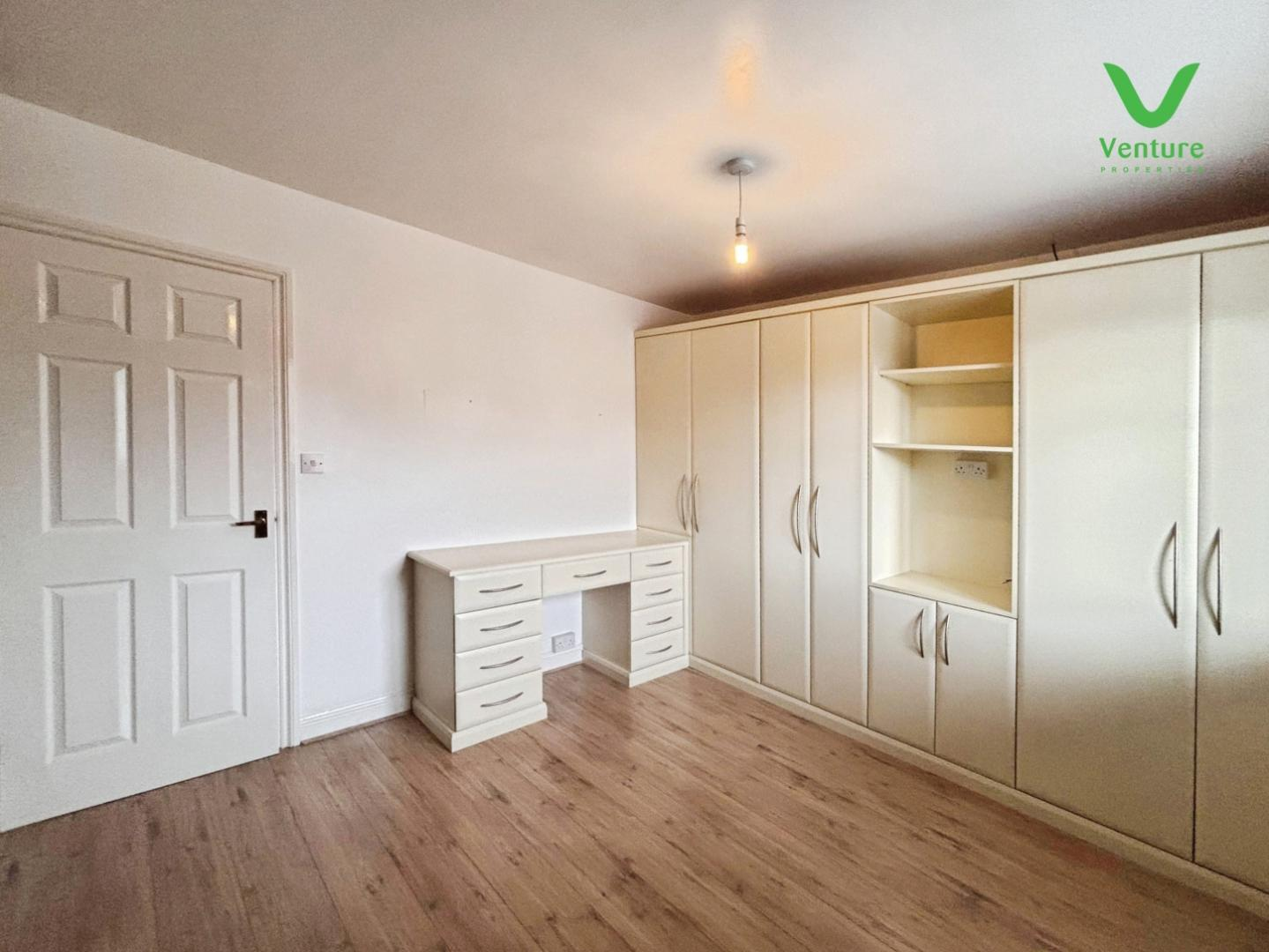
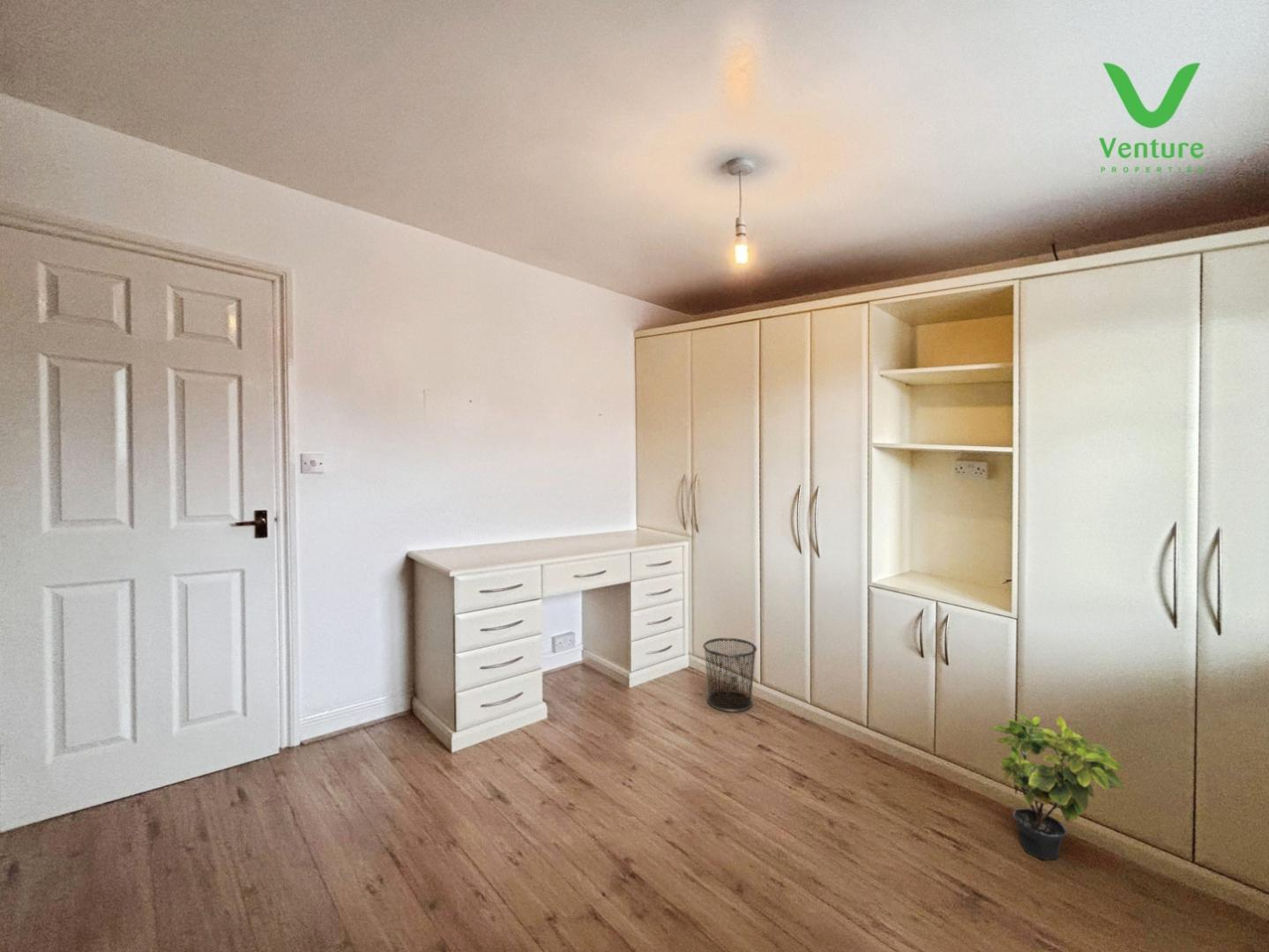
+ potted plant (1049, 786)
+ waste bin (729, 674)
